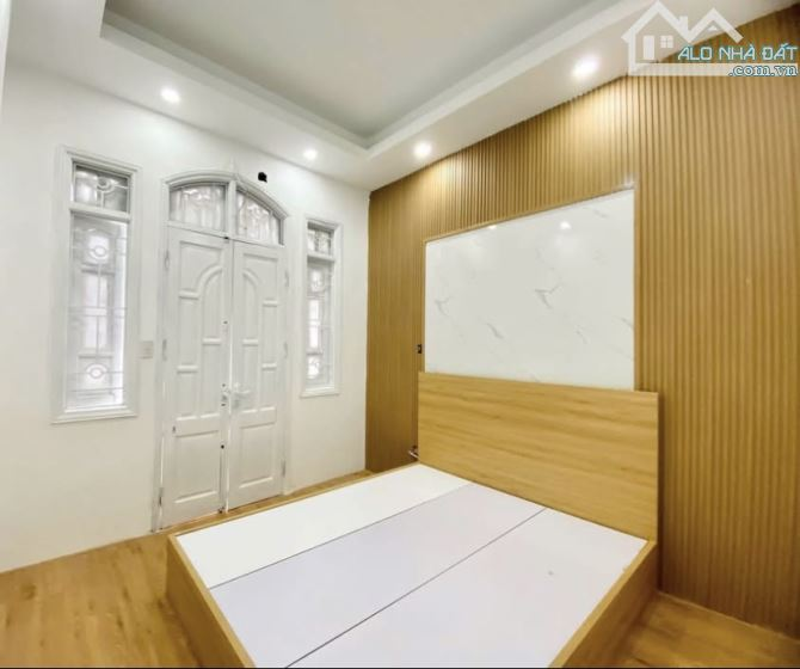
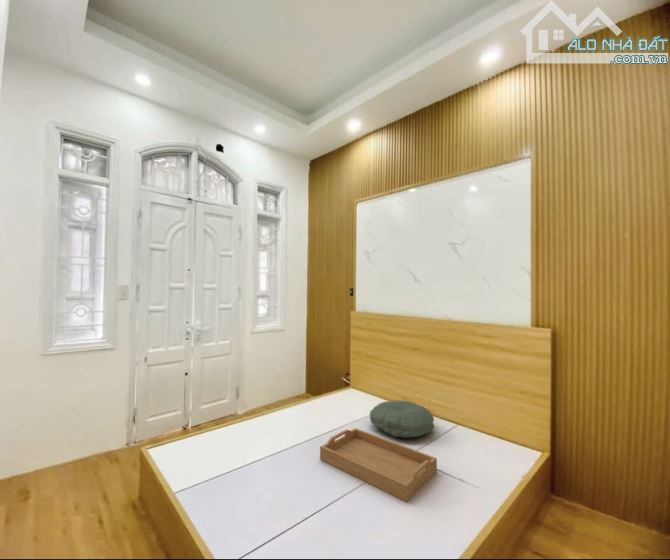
+ serving tray (376, 456)
+ pillow (402, 417)
